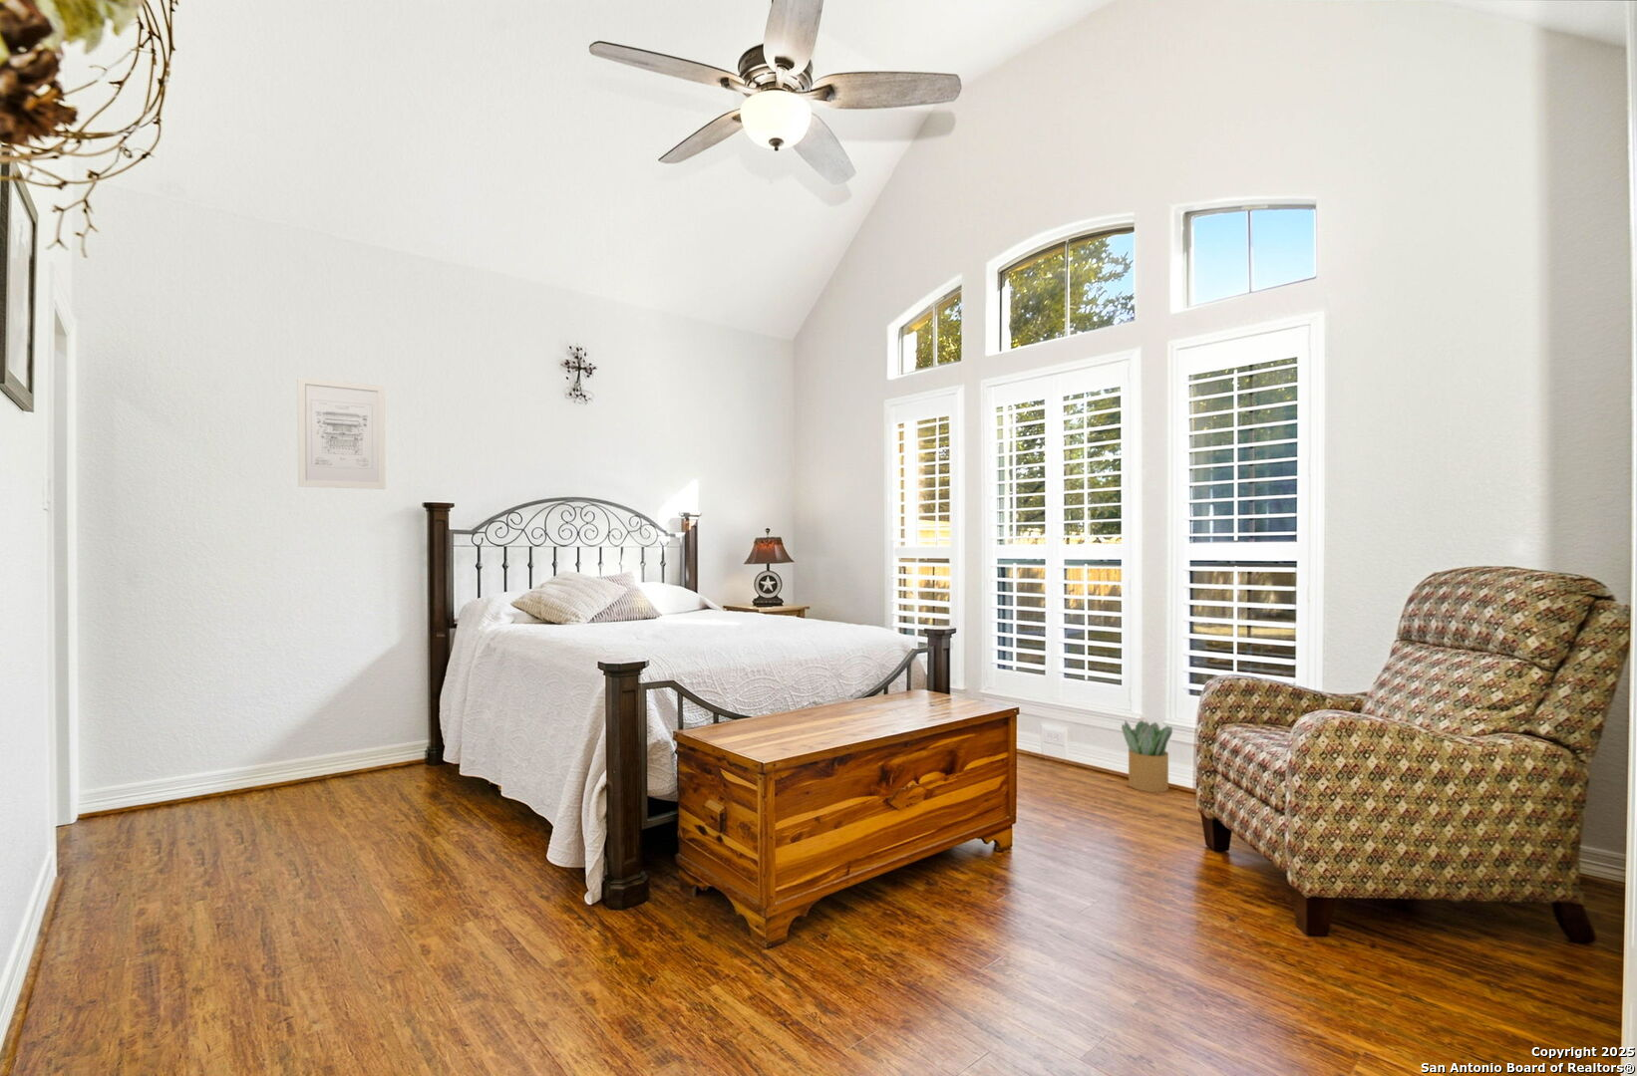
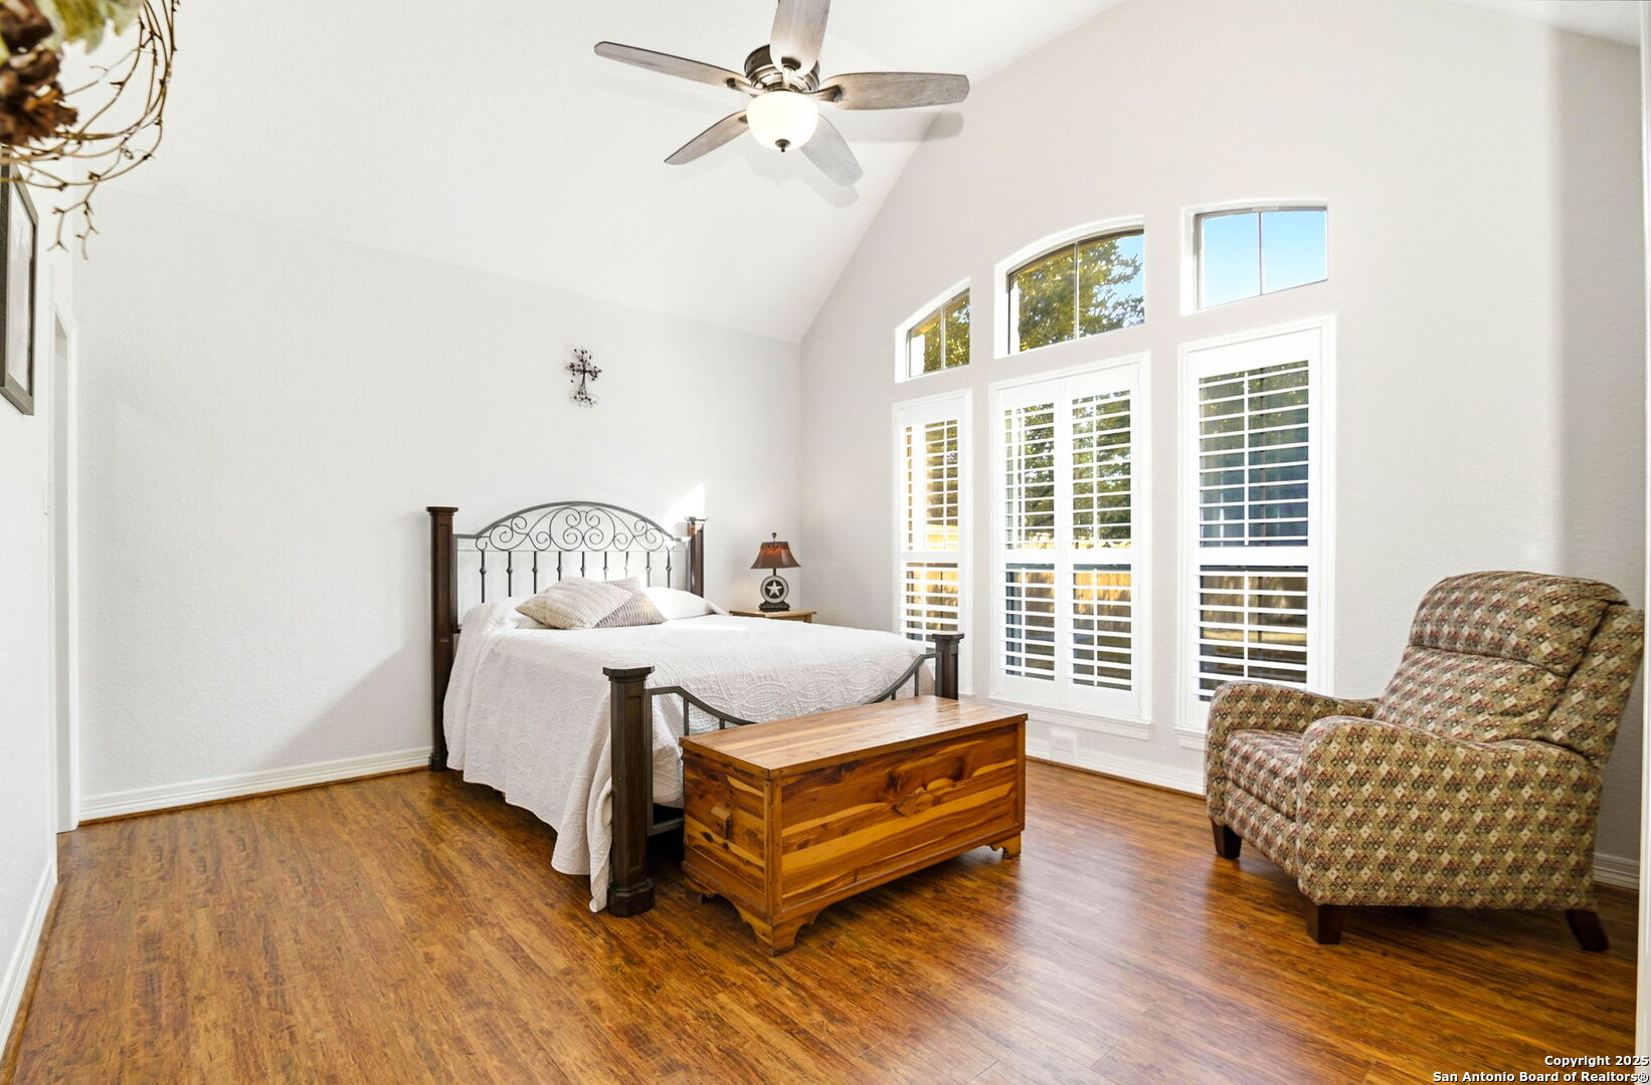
- potted plant (1146, 754)
- wall art (342, 435)
